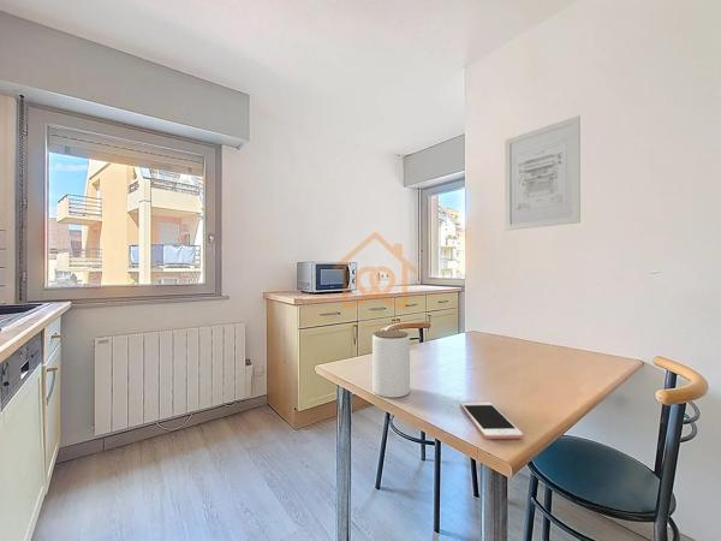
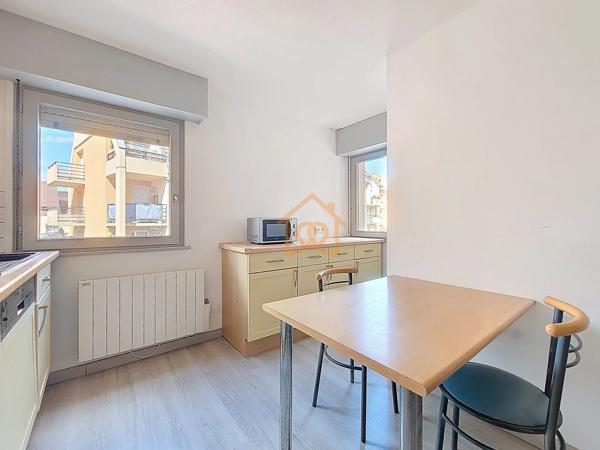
- jar (391, 362)
- wall art (538, 177)
- cell phone (488, 418)
